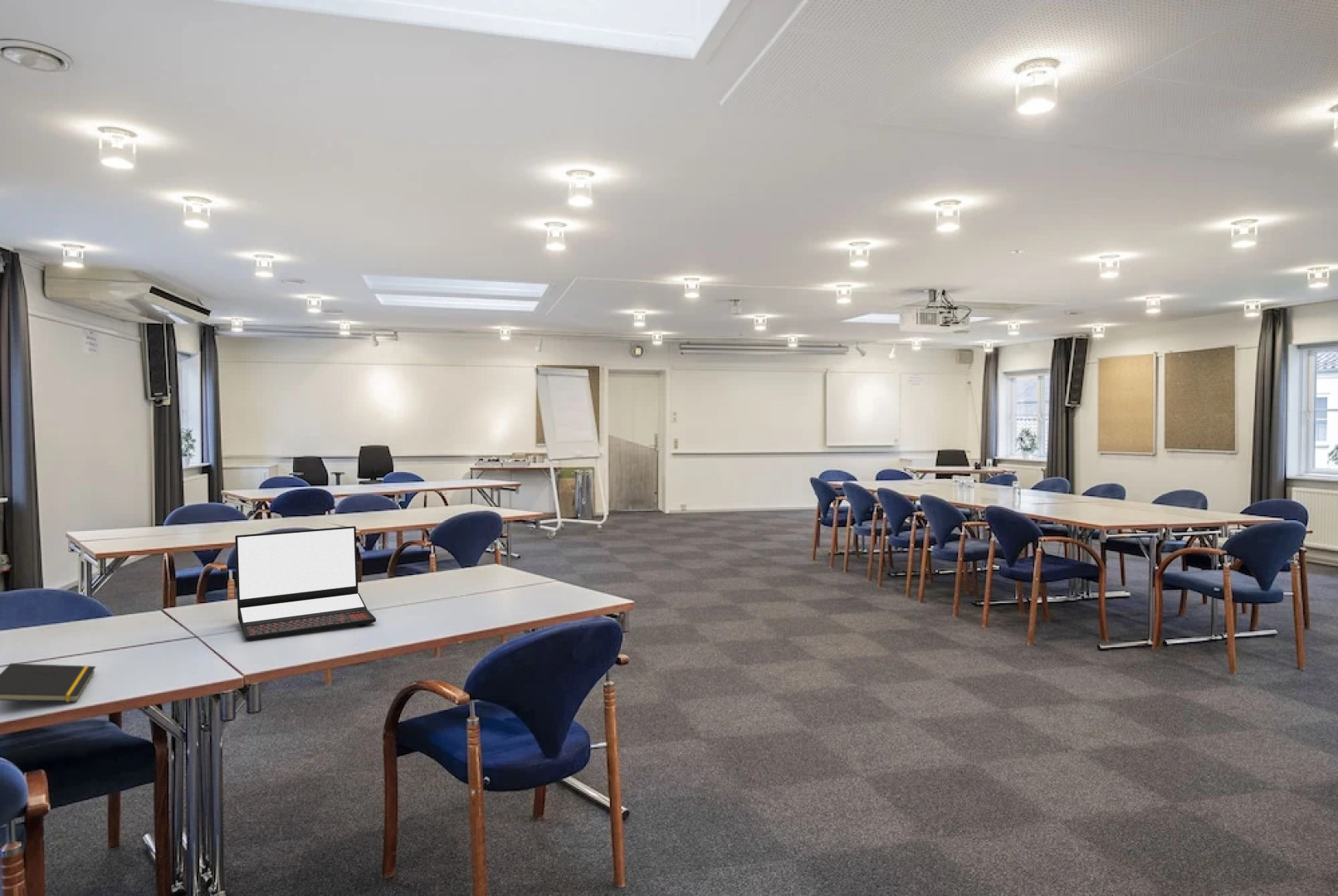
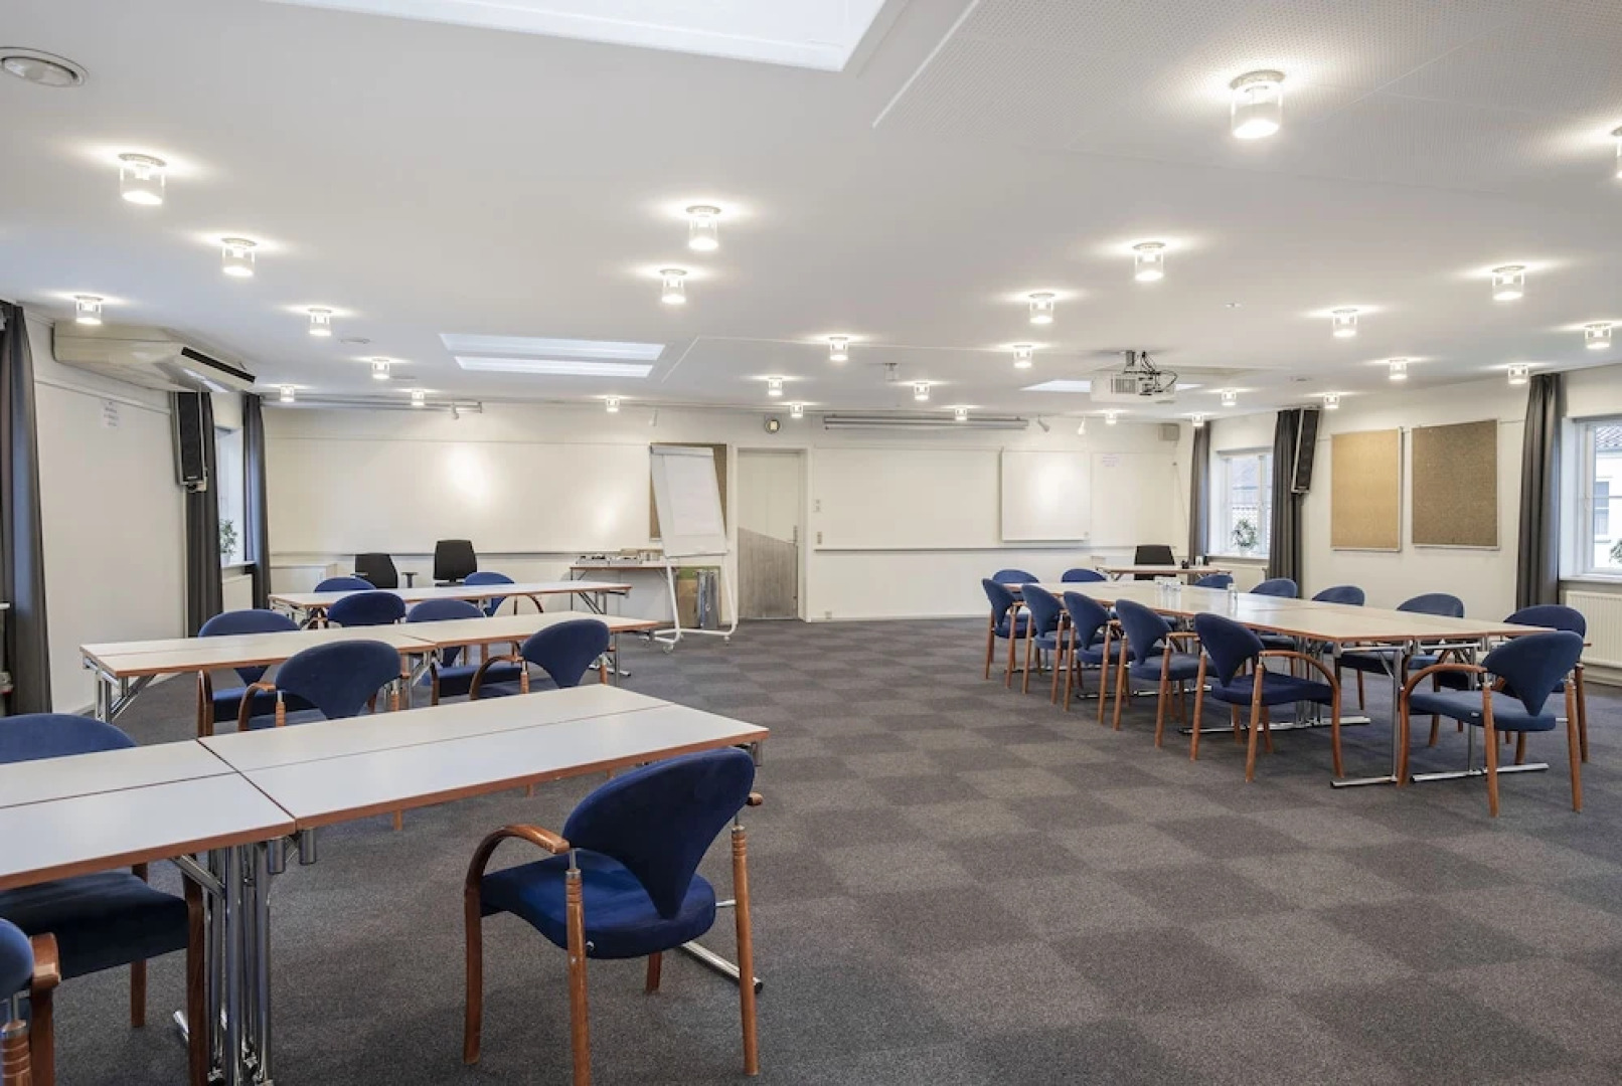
- notepad (42, 681)
- laptop (305, 579)
